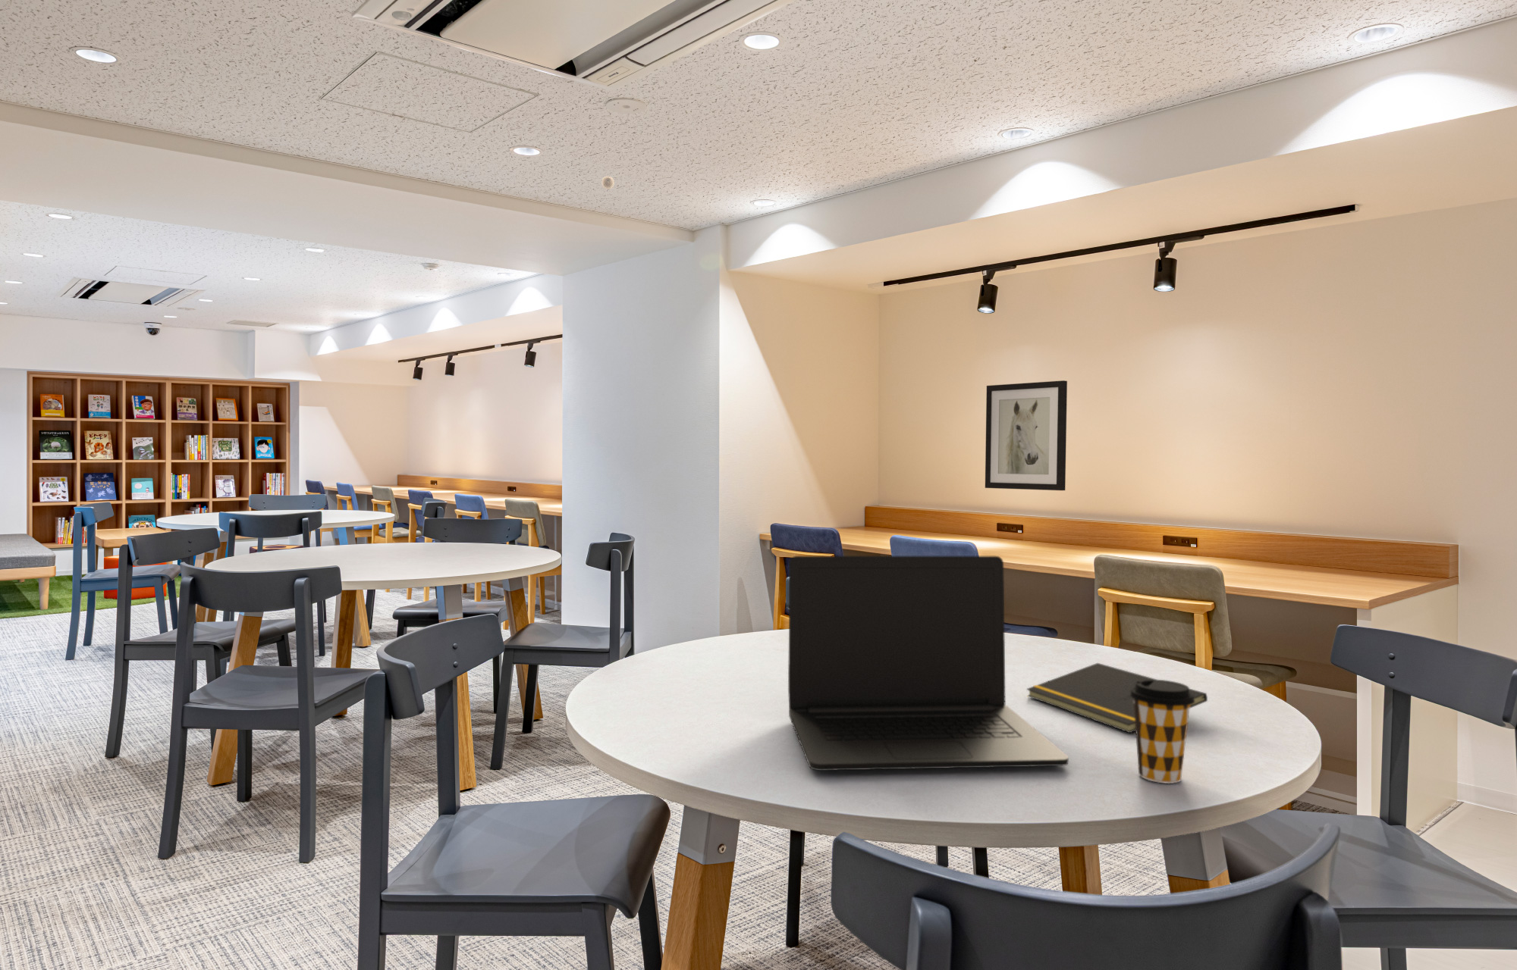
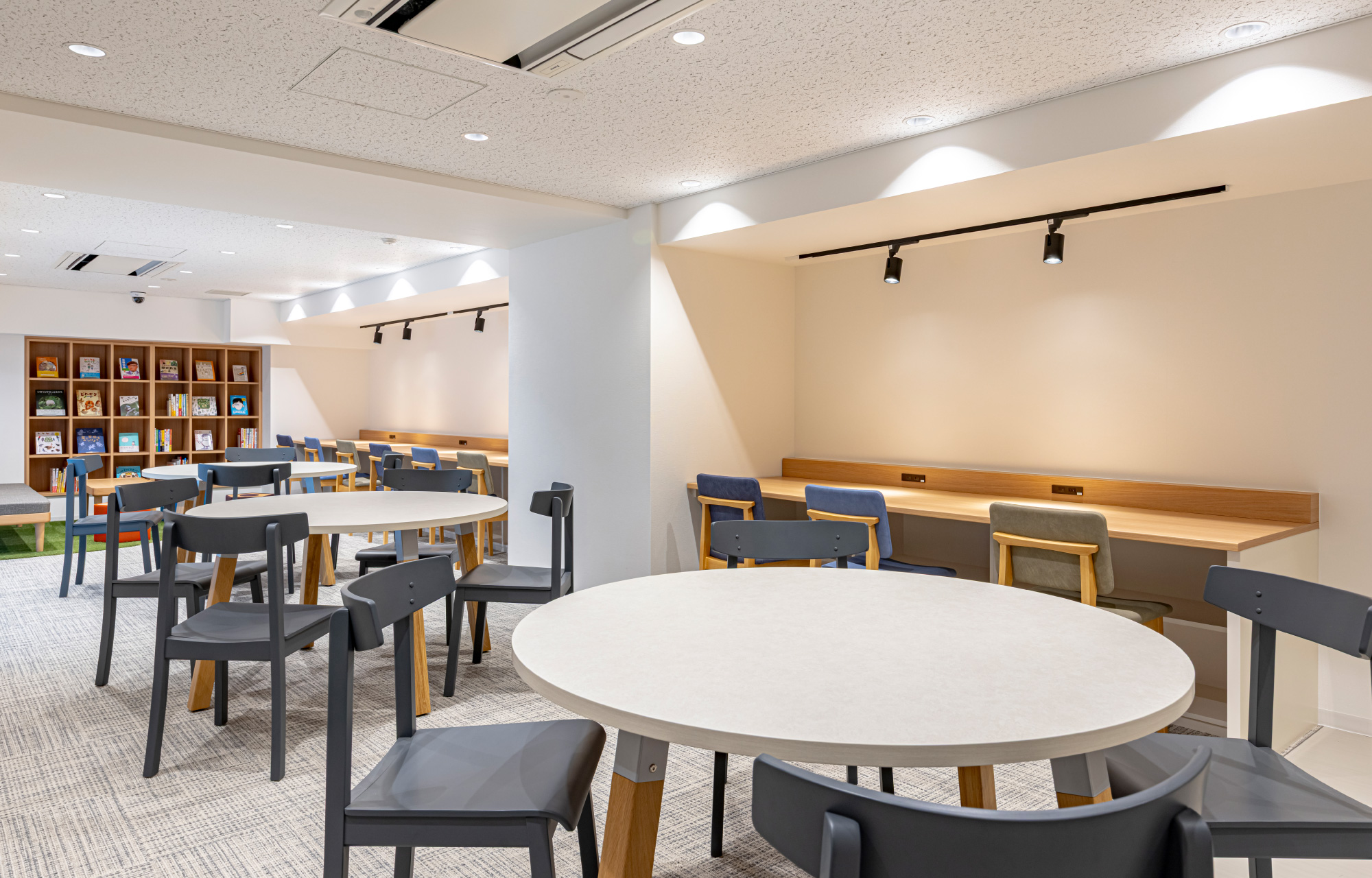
- notepad (1112, 694)
- laptop (917, 653)
- eyeball (607, 182)
- wall art (1024, 435)
- coffee cup (1161, 730)
